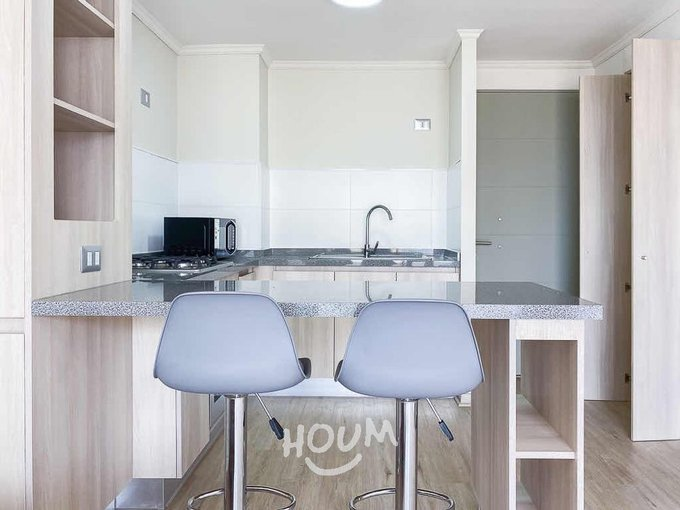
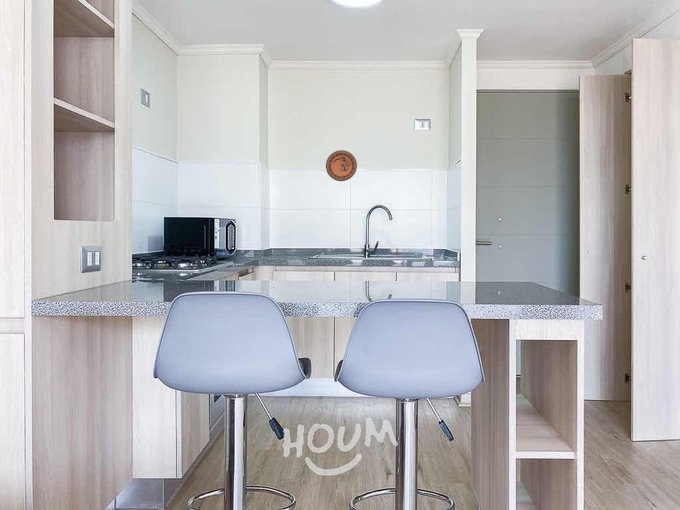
+ decorative plate (341, 165)
